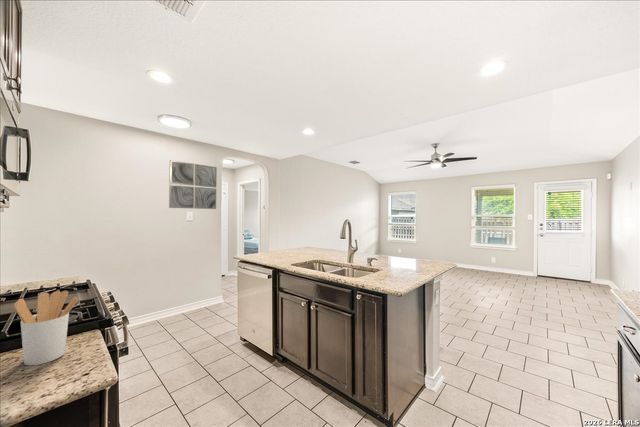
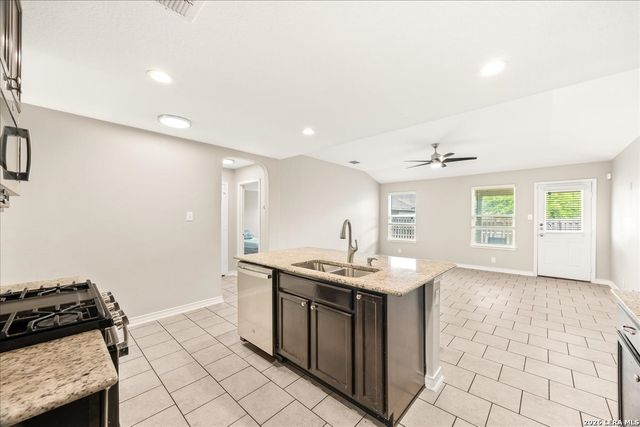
- wall art (193, 185)
- utensil holder (47, 323)
